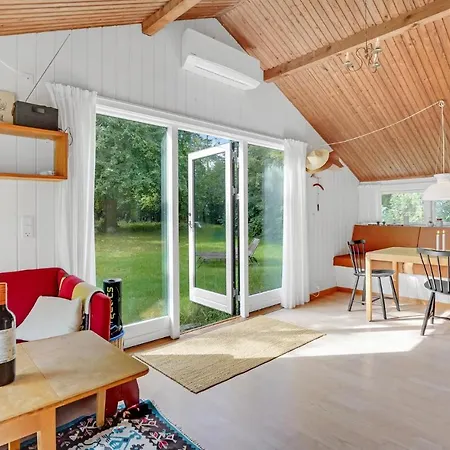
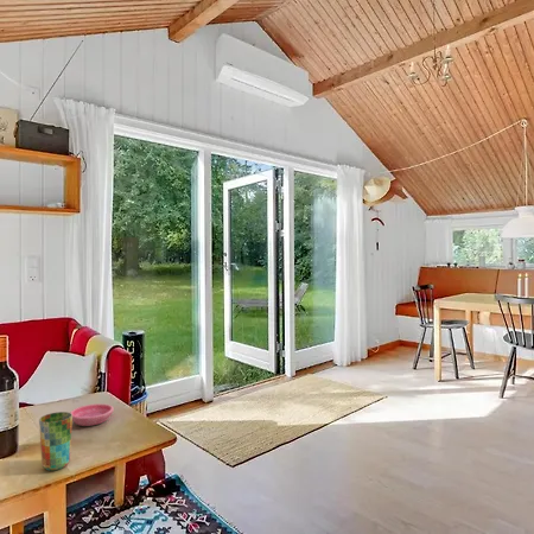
+ cup (56, 440)
+ saucer (91, 414)
